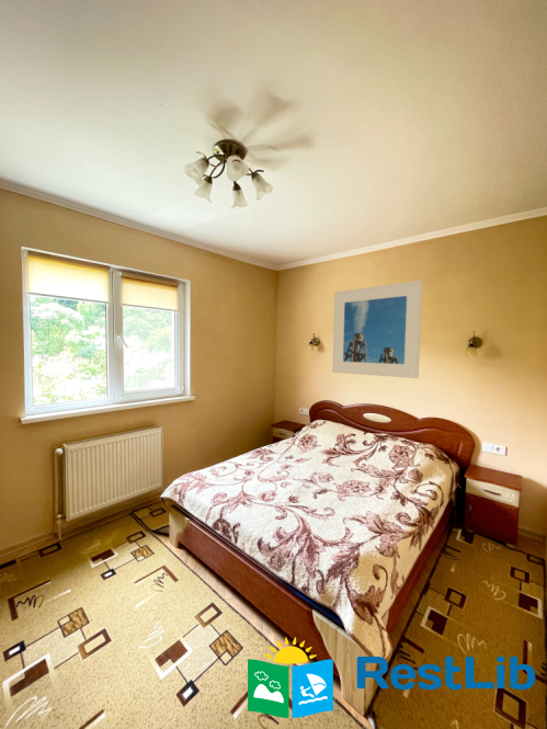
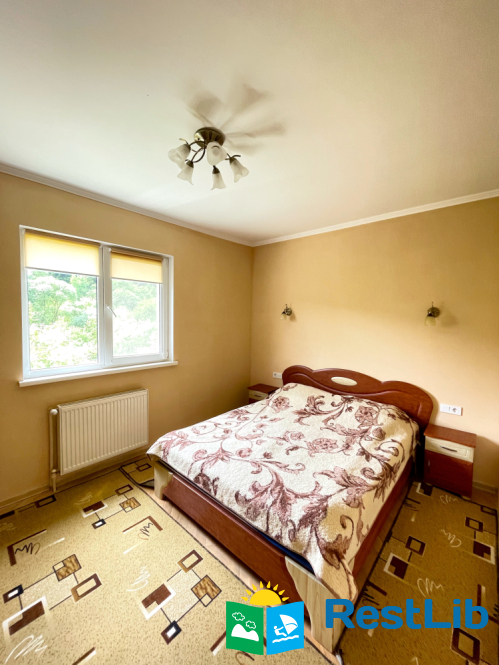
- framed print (373, 331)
